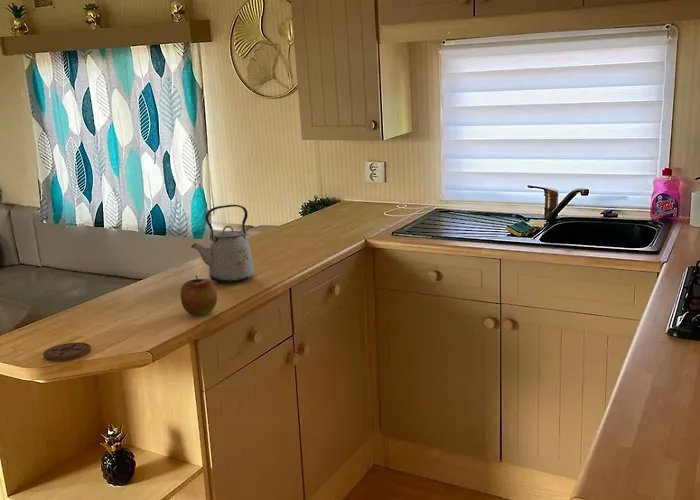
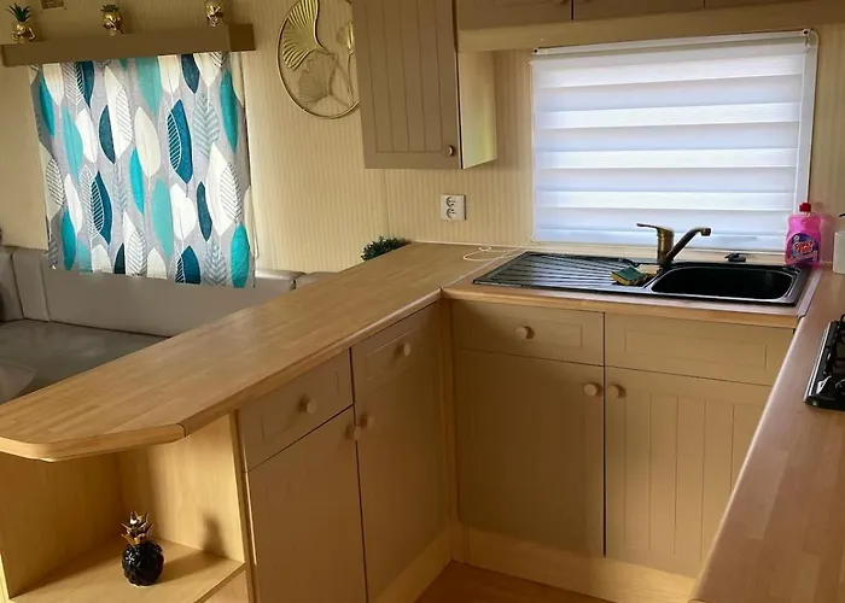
- kettle (221, 244)
- apple (198, 293)
- coaster (67, 351)
